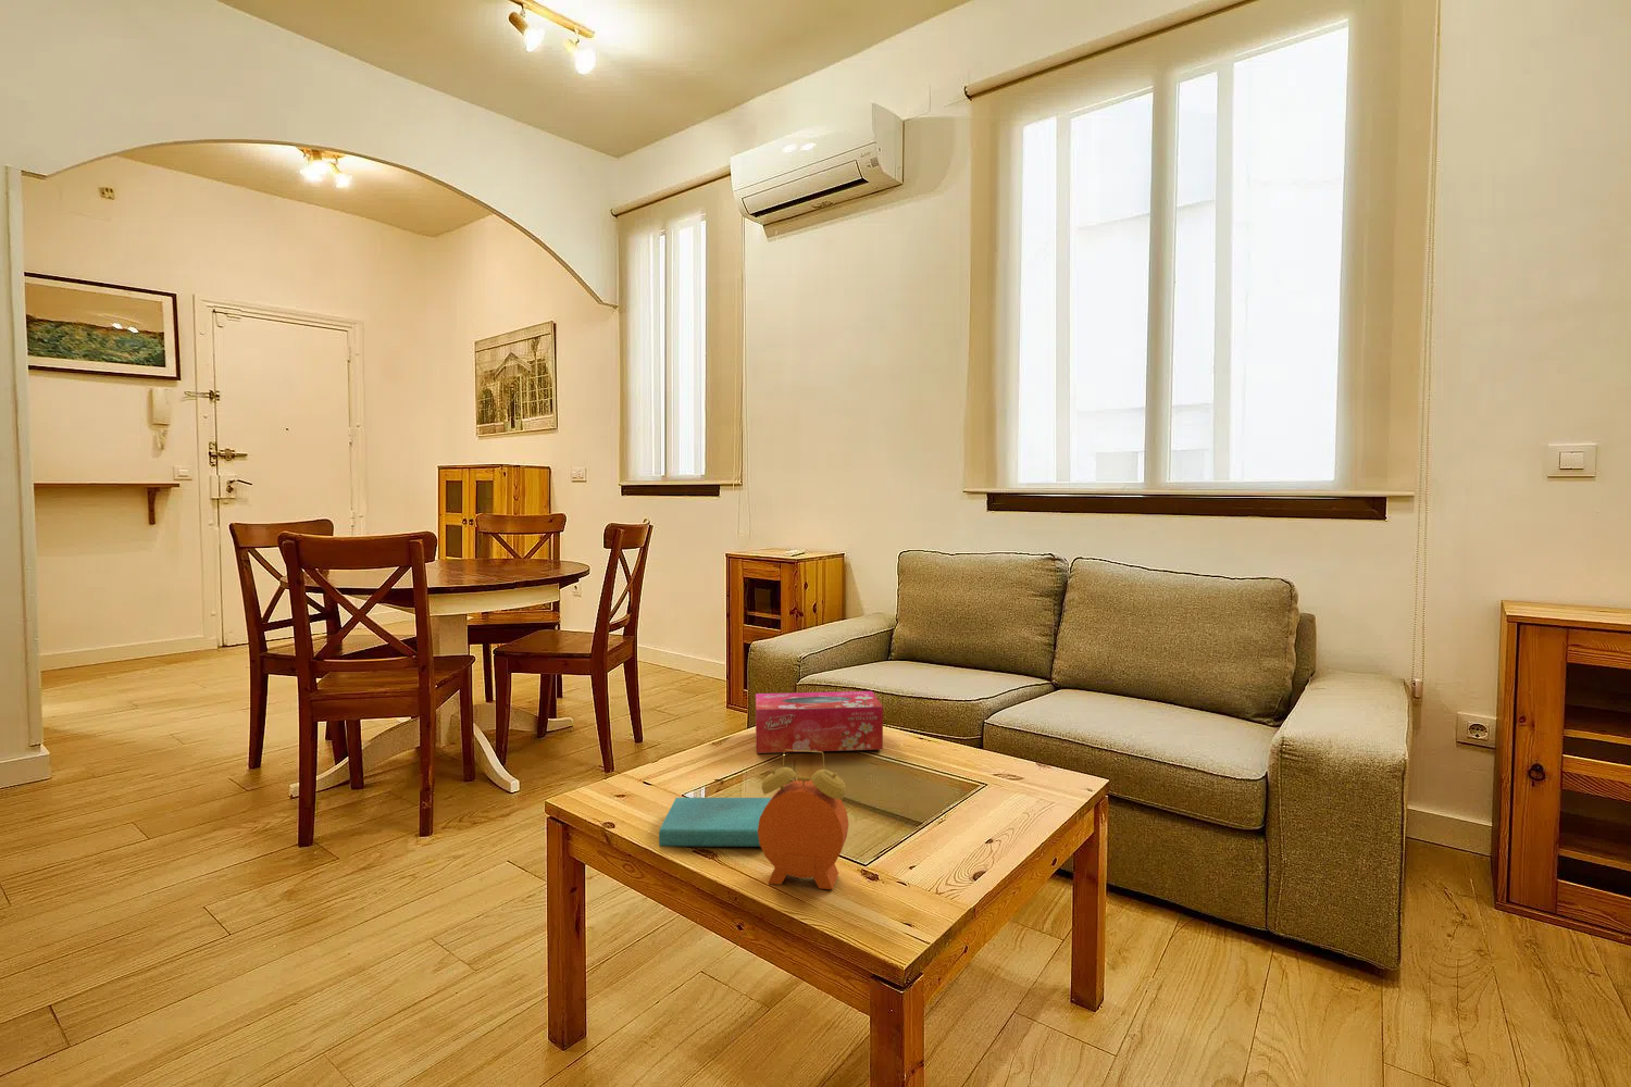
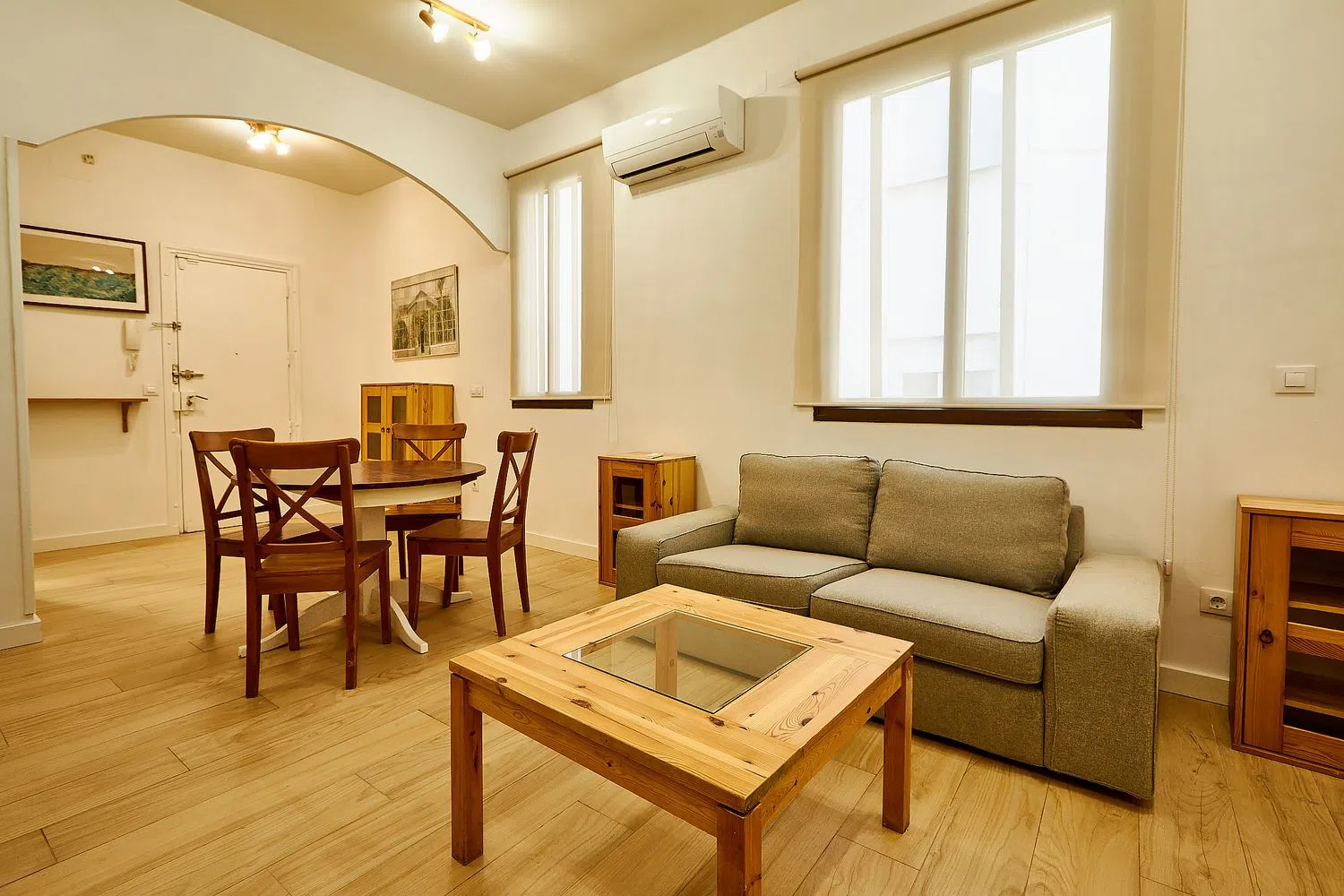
- book (718, 820)
- alarm clock (803, 814)
- tissue box (817, 721)
